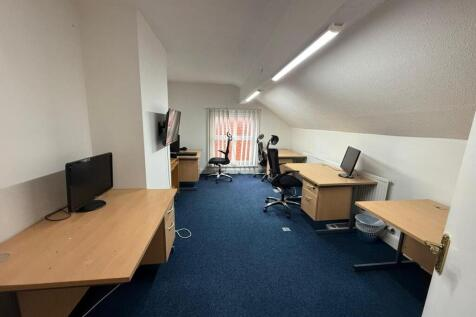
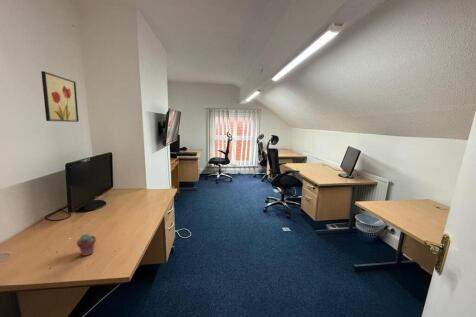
+ wall art (61, 99)
+ potted succulent (86, 243)
